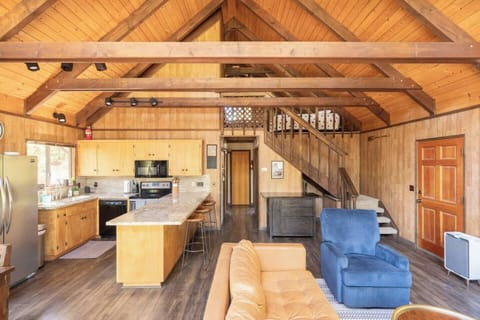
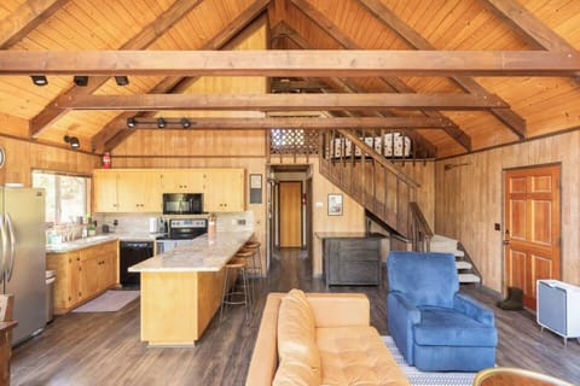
+ boots (509, 297)
